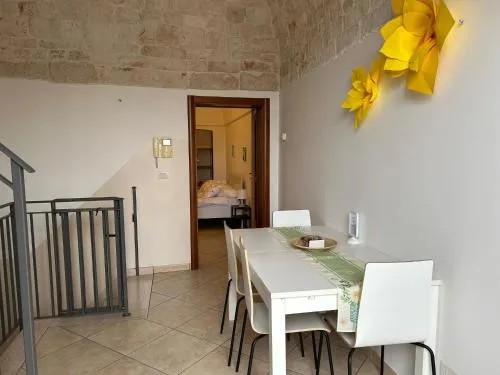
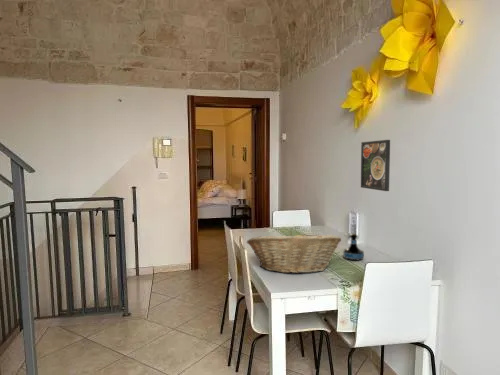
+ fruit basket (293, 248)
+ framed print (374, 165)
+ tequila bottle (353, 246)
